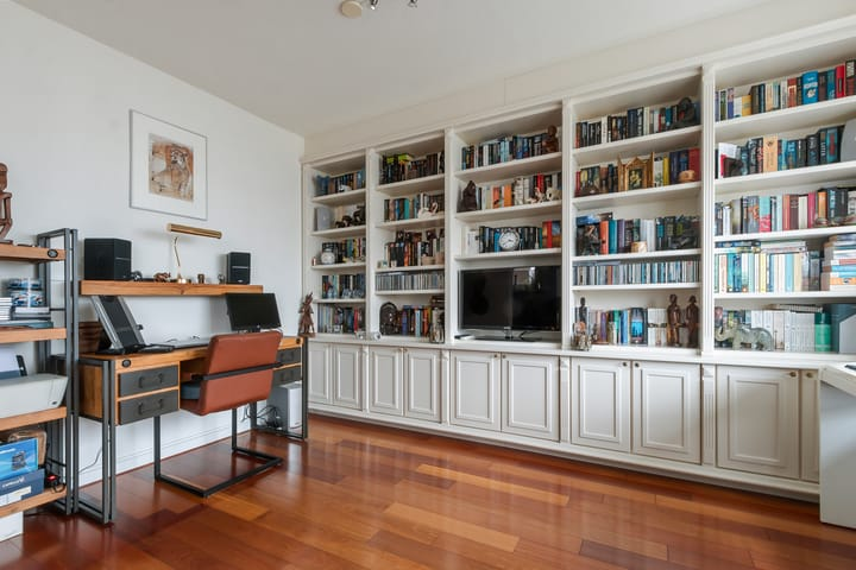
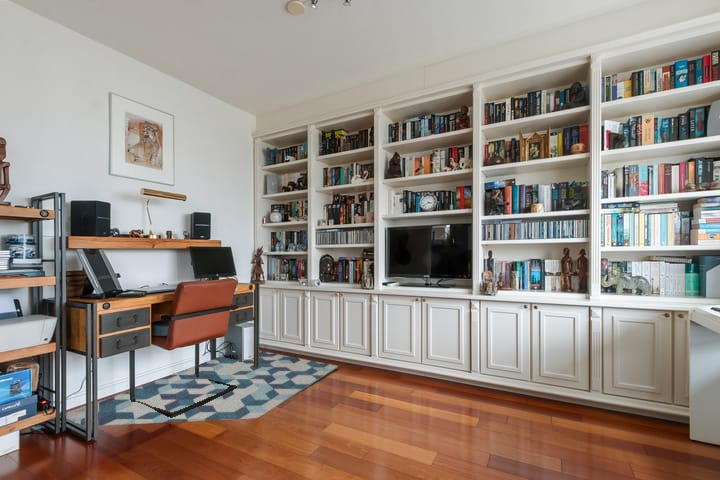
+ rug (214, 391)
